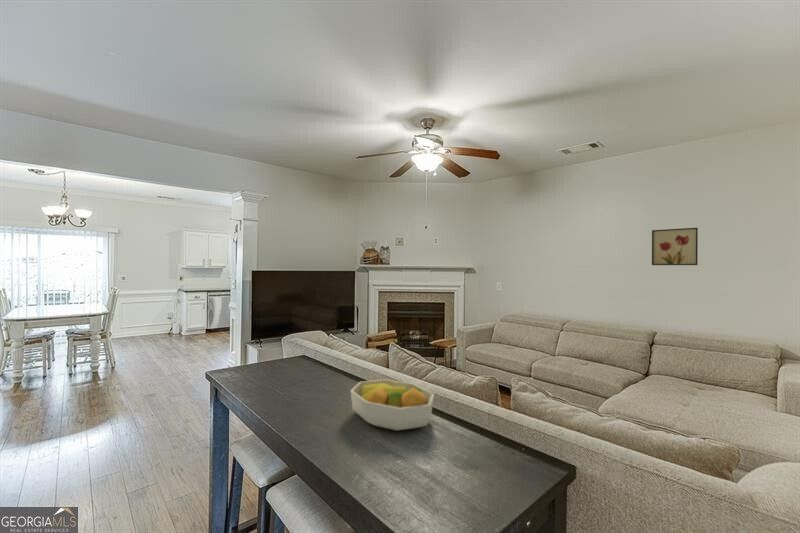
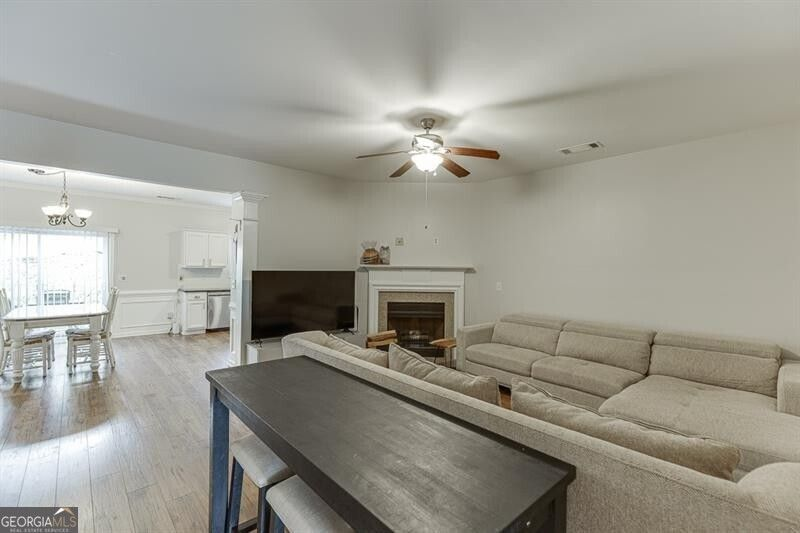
- fruit bowl (391, 399)
- wall art (674, 247)
